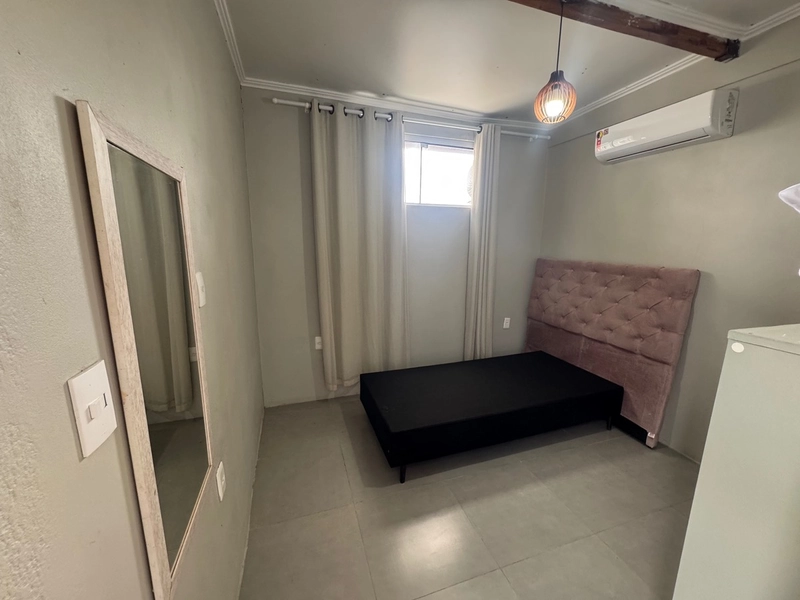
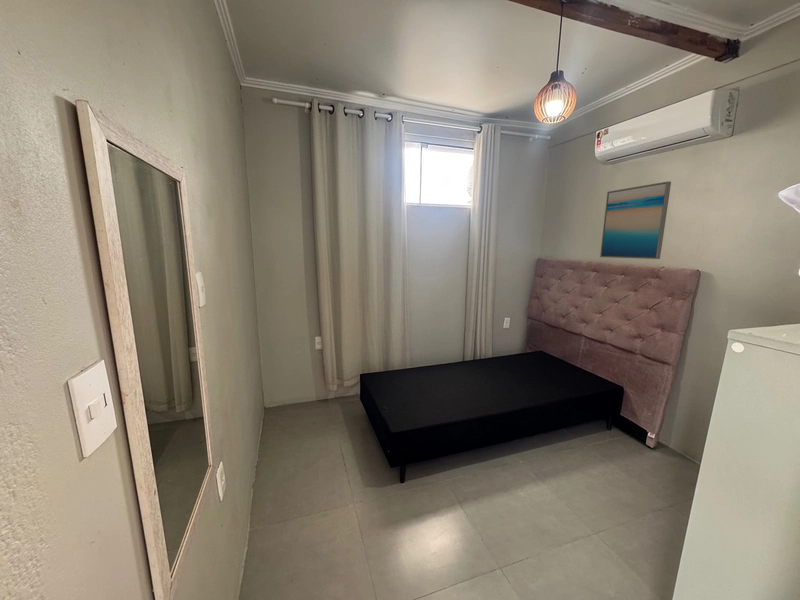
+ wall art (632, 223)
